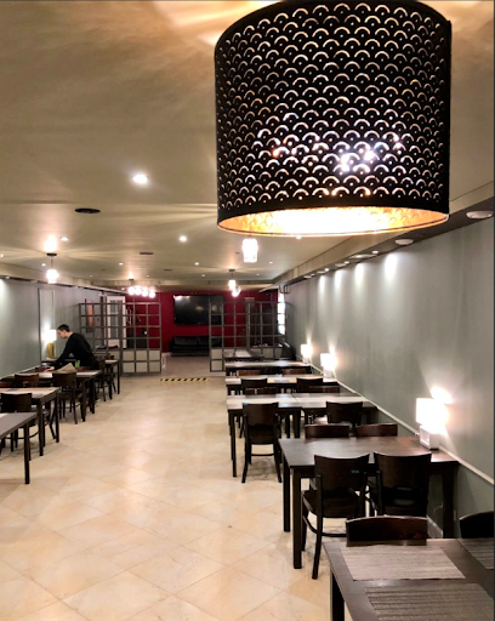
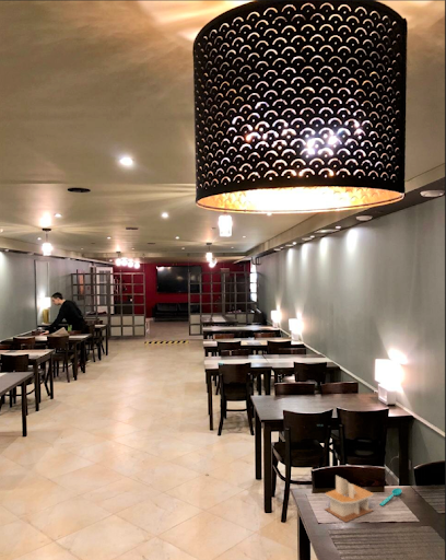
+ napkin holder (349, 493)
+ spoon (390, 497)
